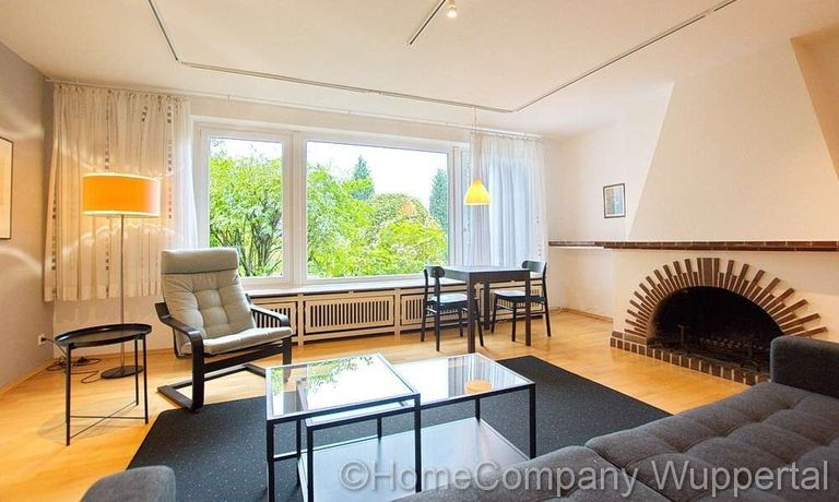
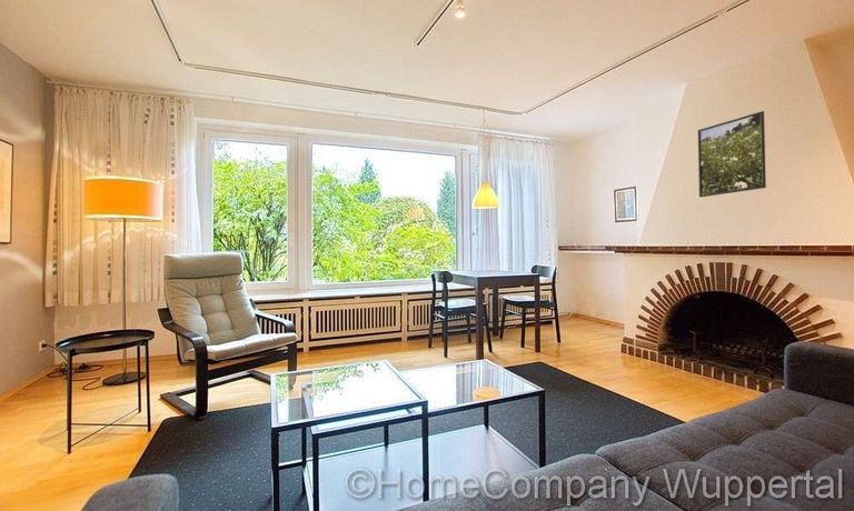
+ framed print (729, 157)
